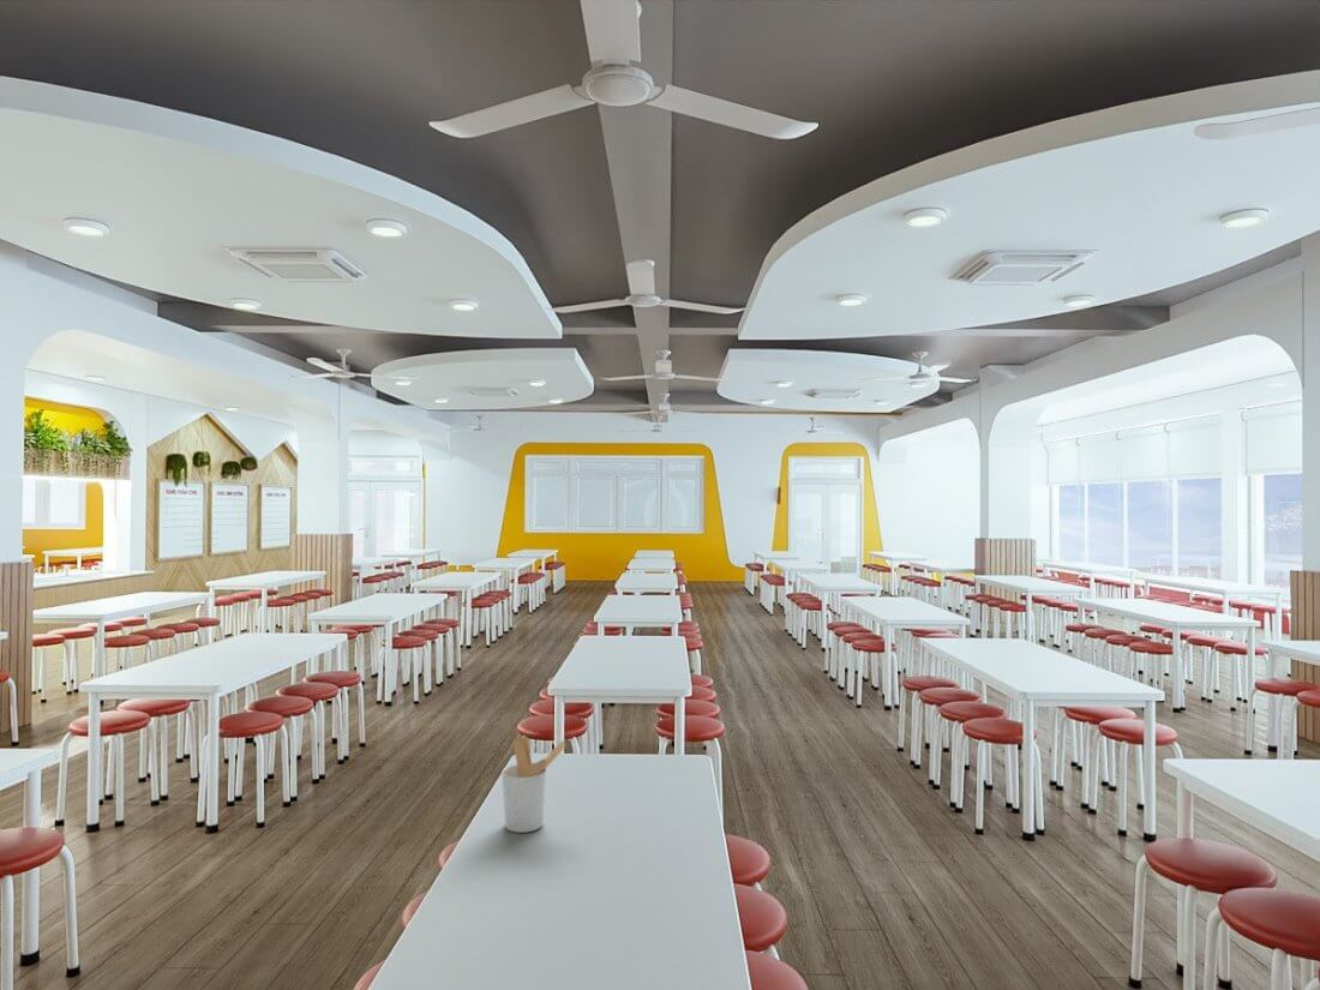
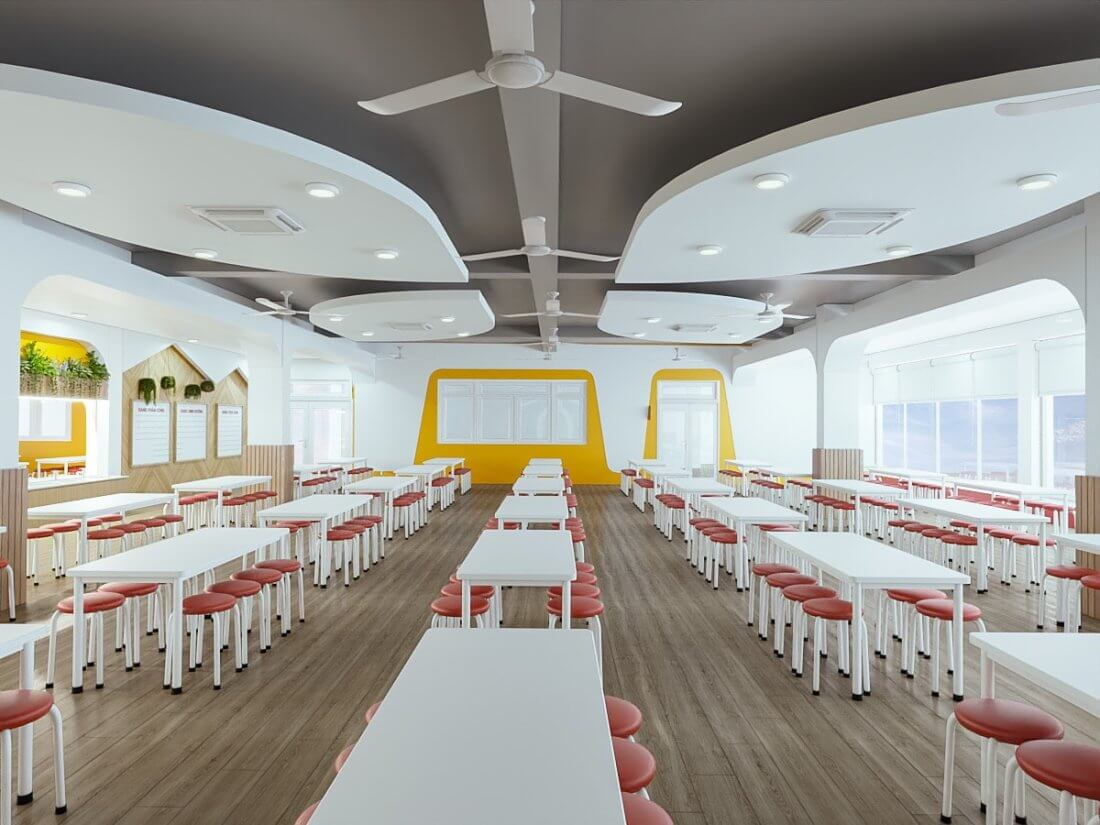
- utensil holder (535, 782)
